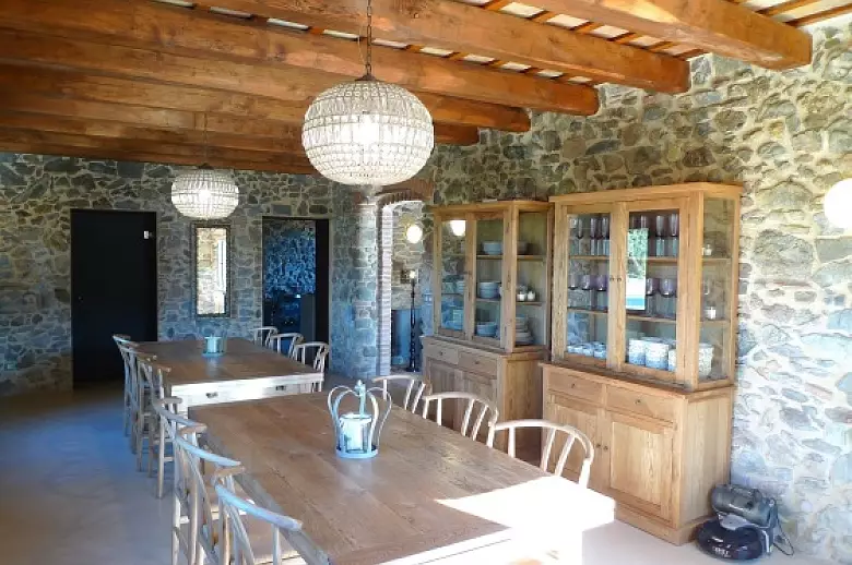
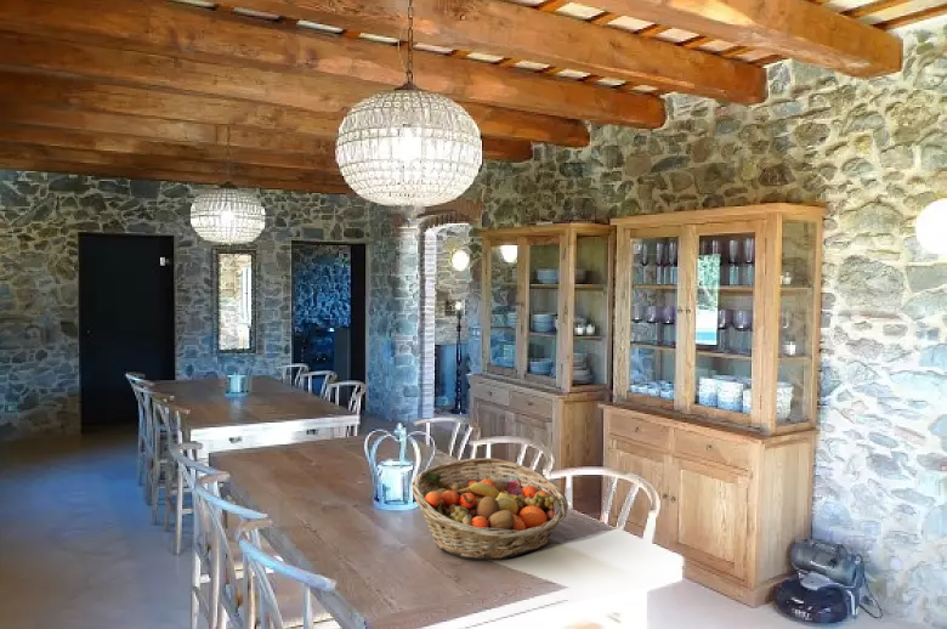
+ fruit basket (489, 505)
